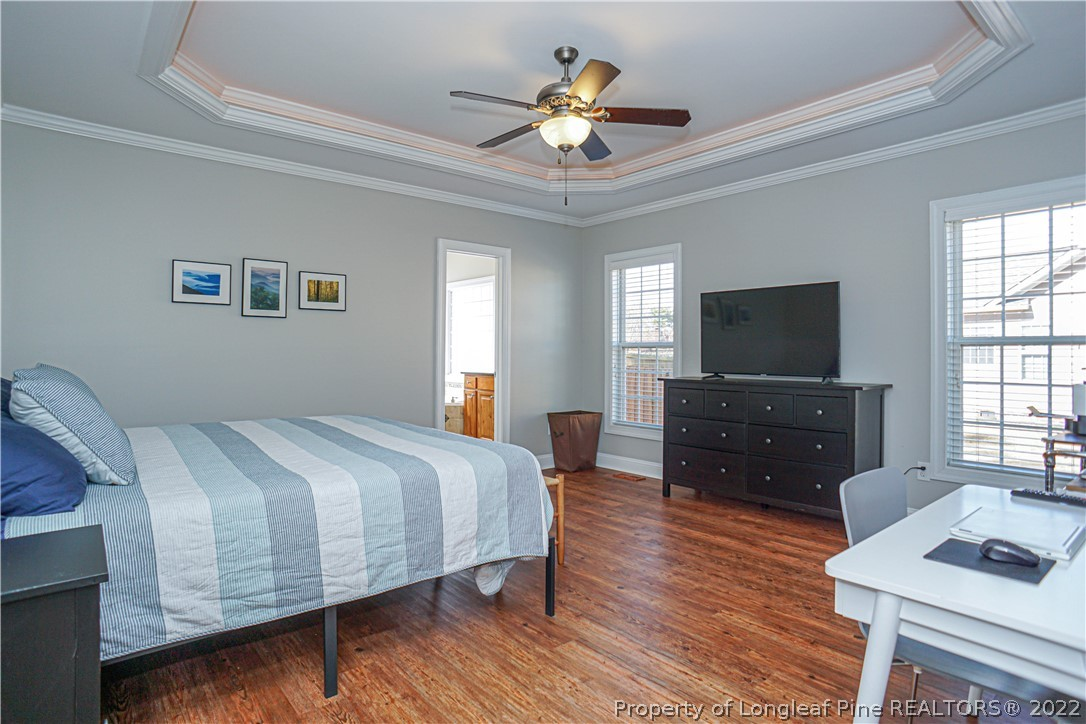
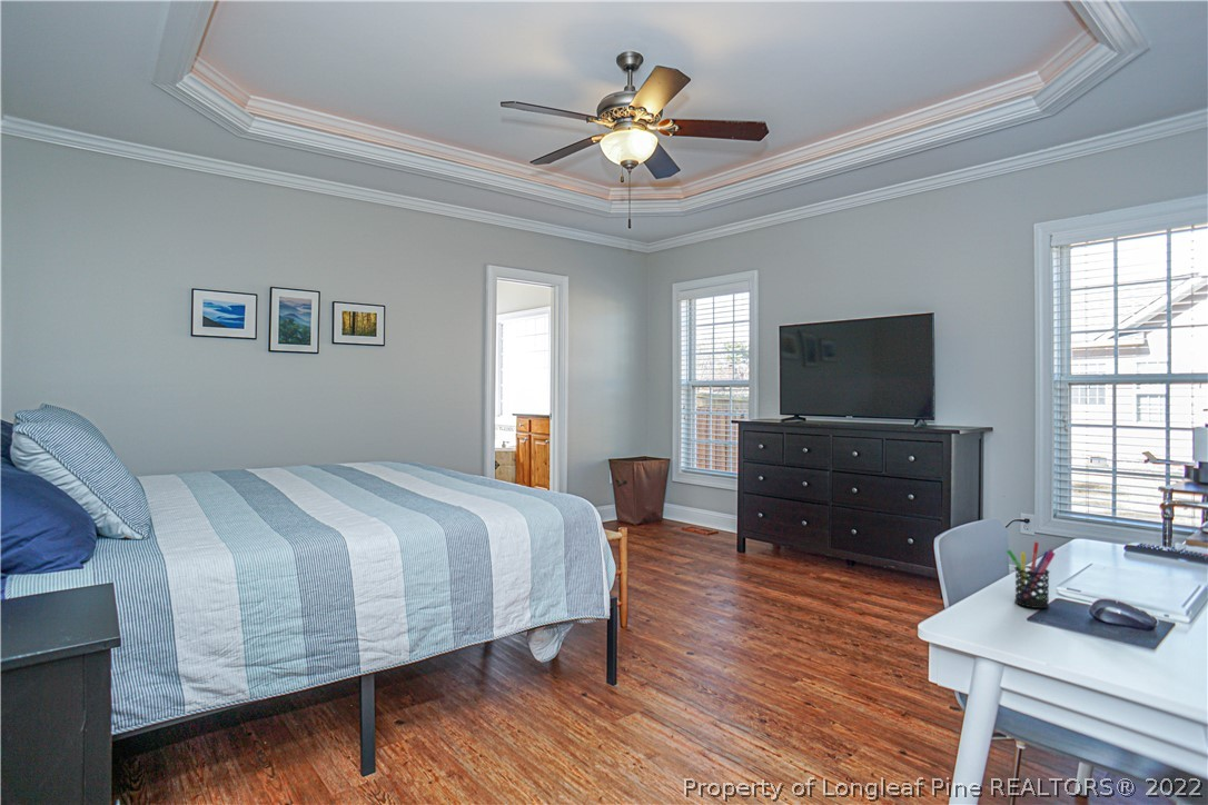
+ pen holder (1028, 573)
